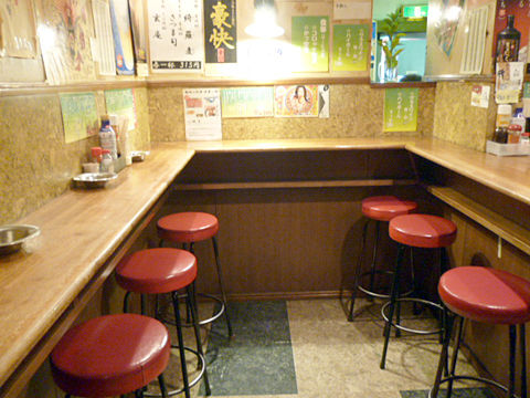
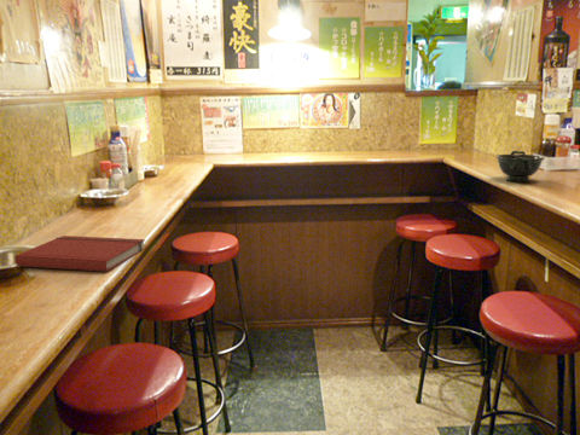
+ book (82, 251)
+ bowl (518, 167)
